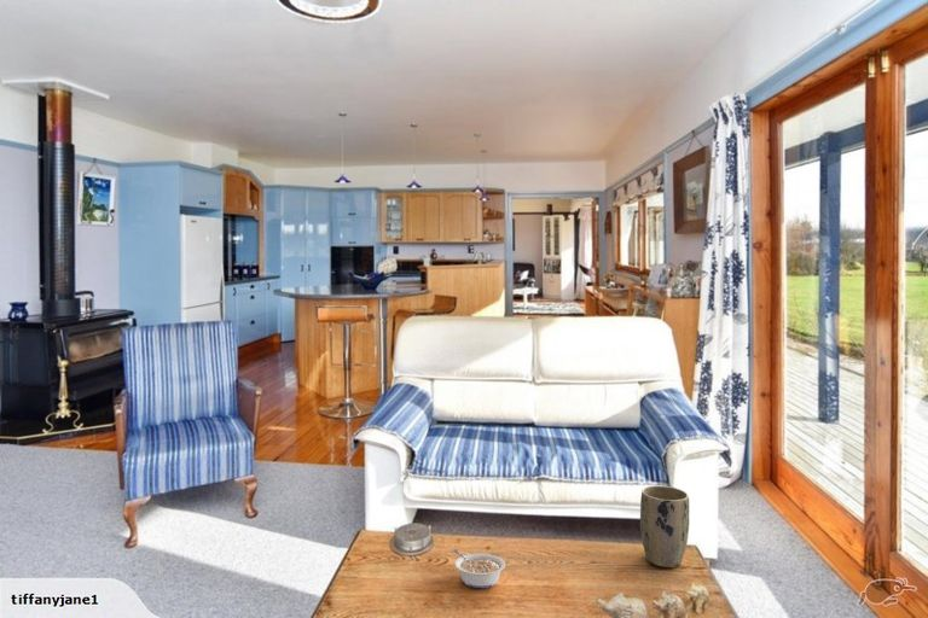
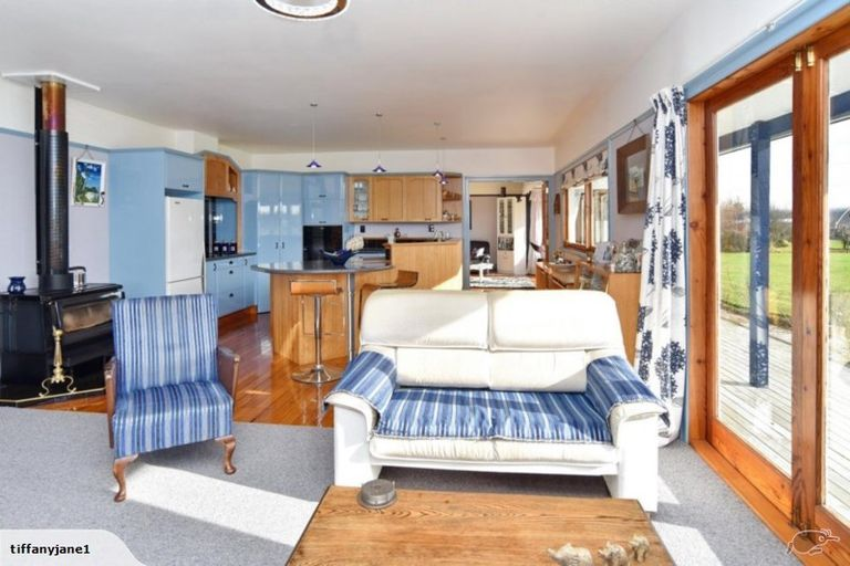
- plant pot (663, 526)
- legume (477, 570)
